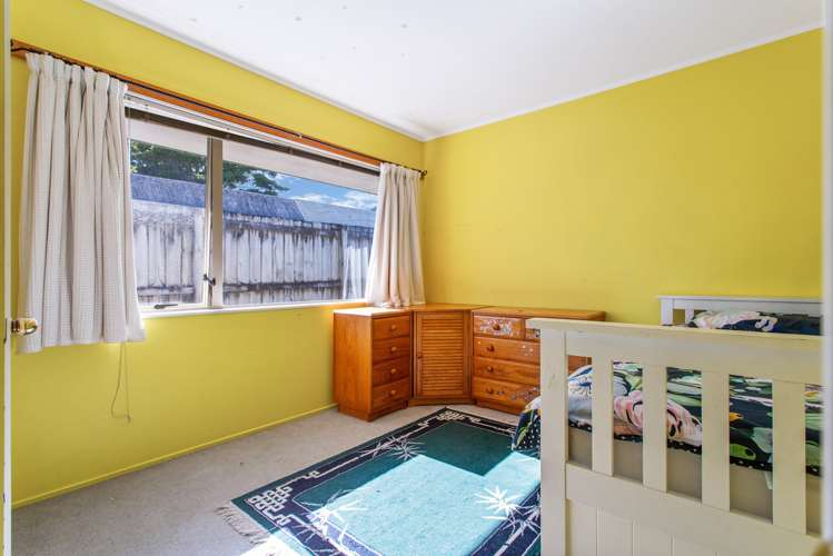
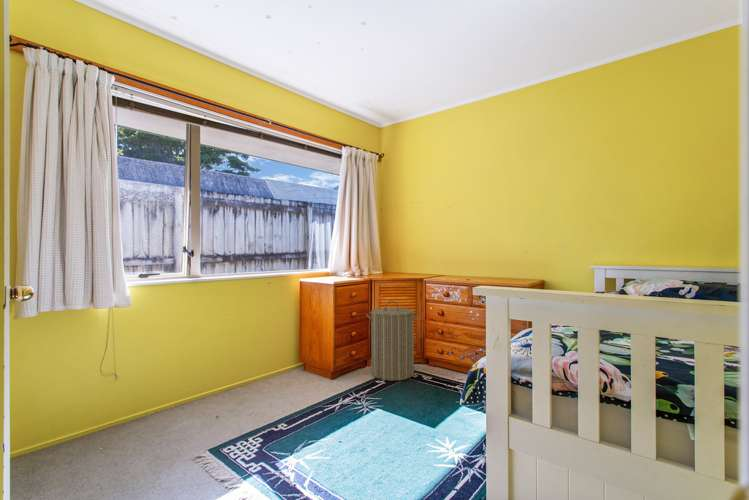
+ laundry hamper (392, 337)
